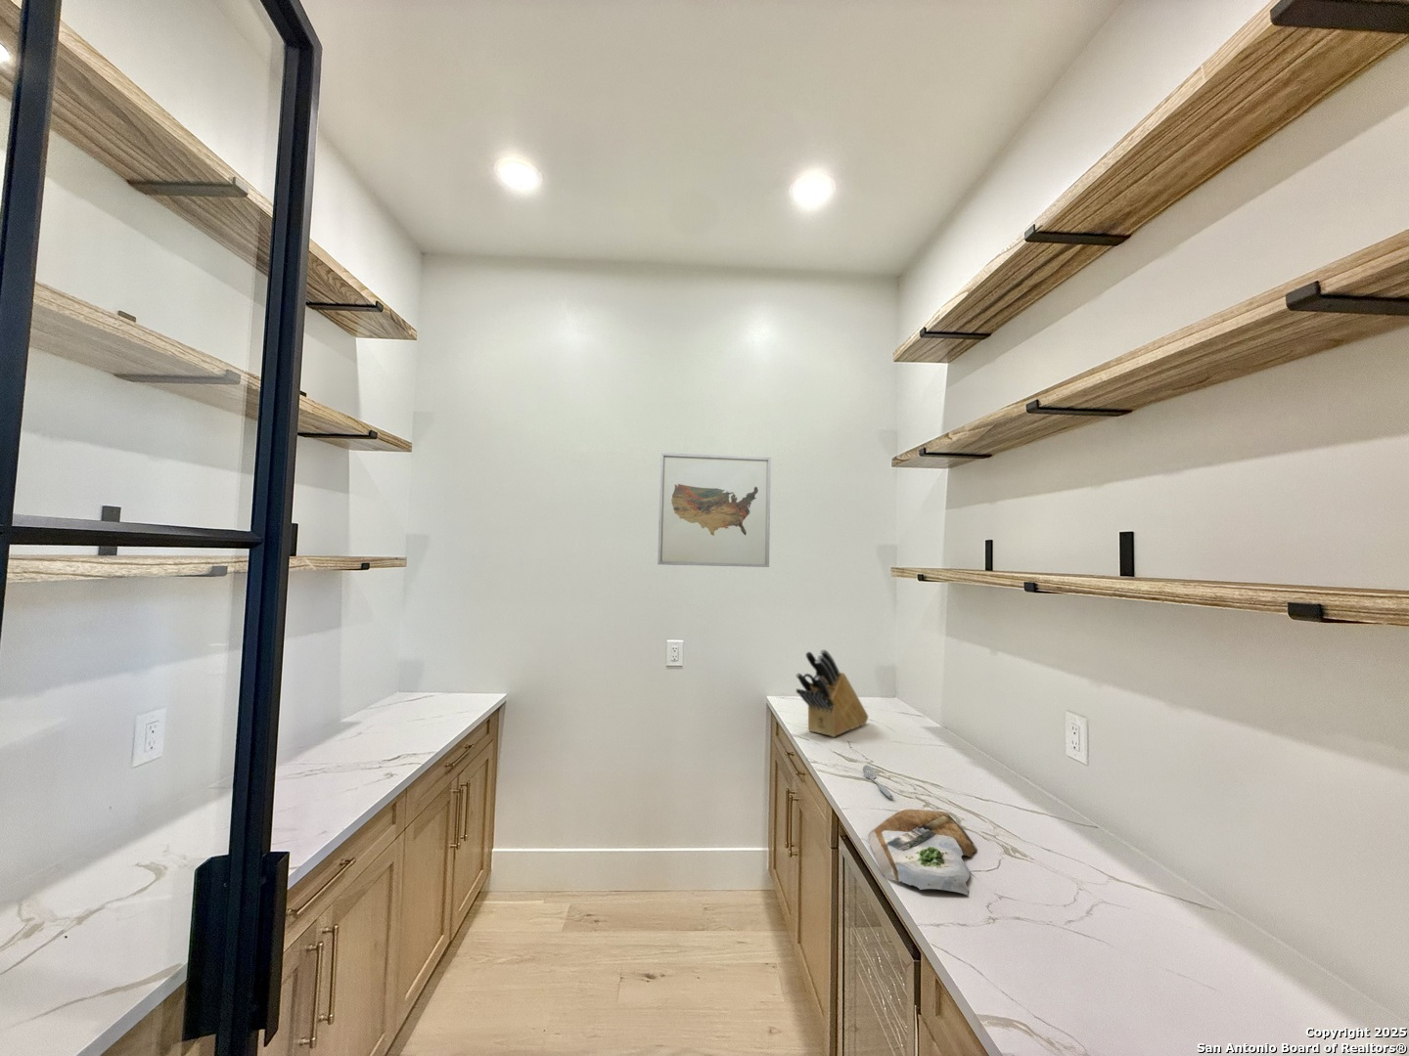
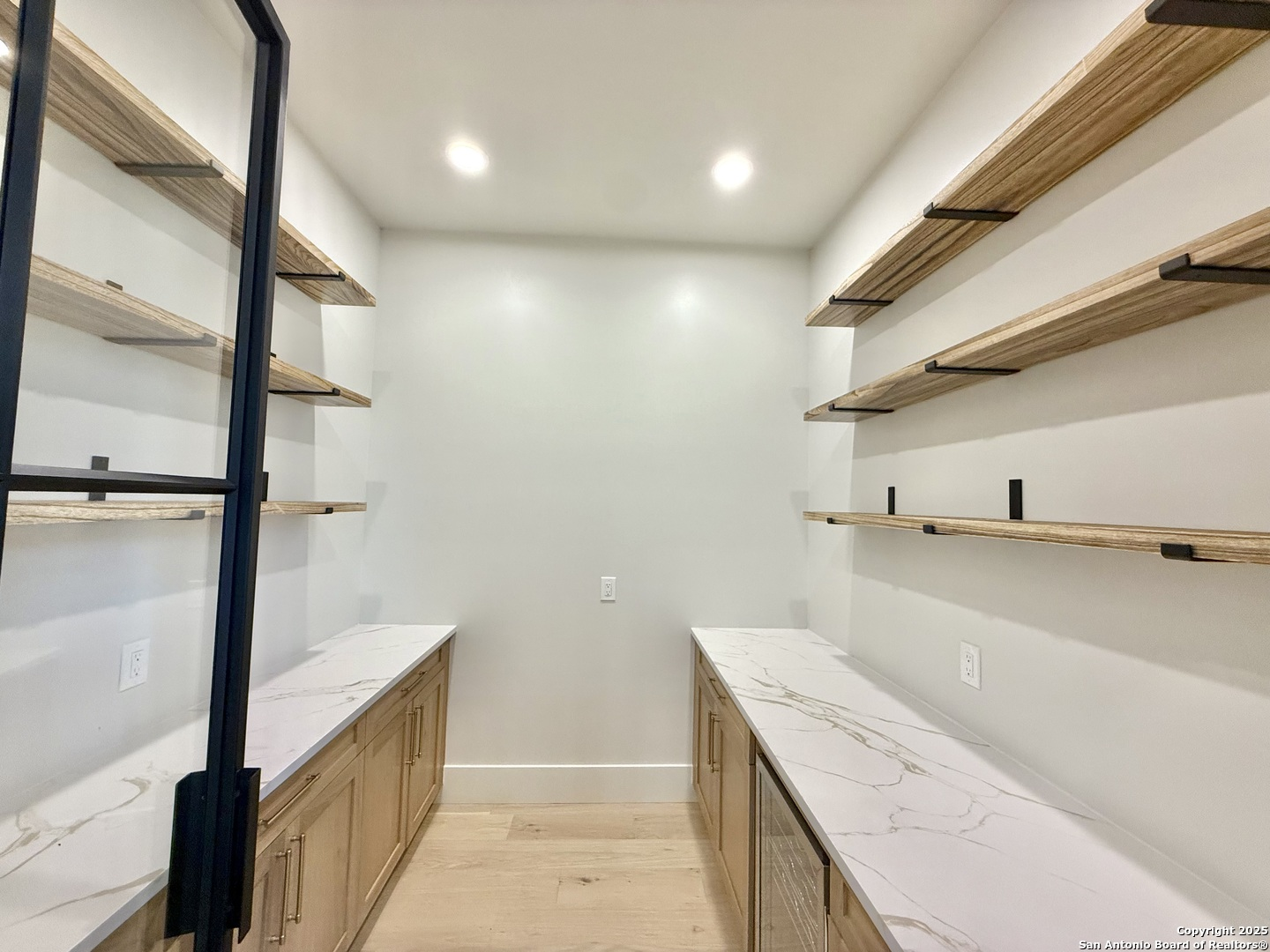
- cutting board (924, 841)
- spoon (876, 782)
- wall art (714, 509)
- knife block (833, 688)
